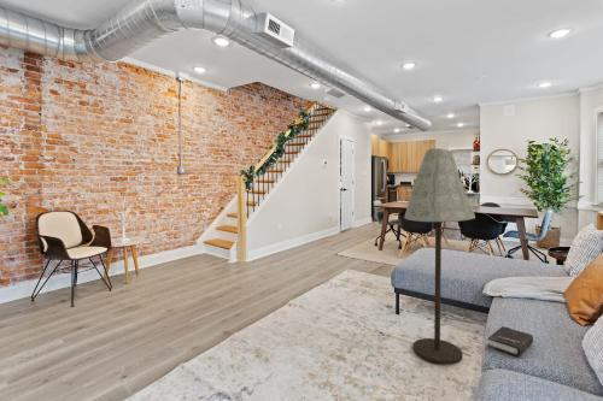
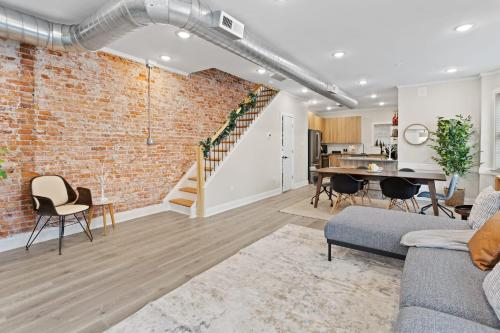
- hardback book (510, 341)
- floor lamp (438, 252)
